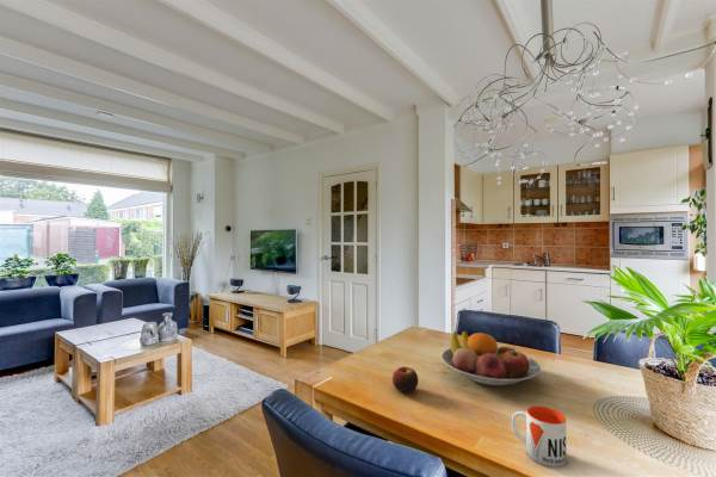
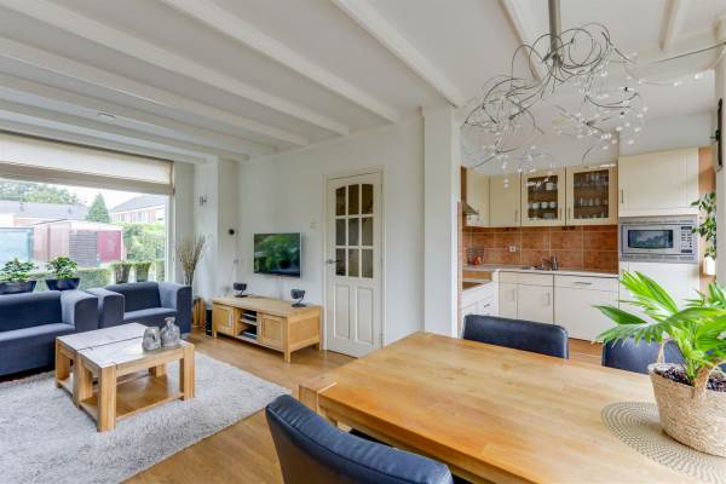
- apple (405, 378)
- fruit bowl (488, 357)
- mug (537, 432)
